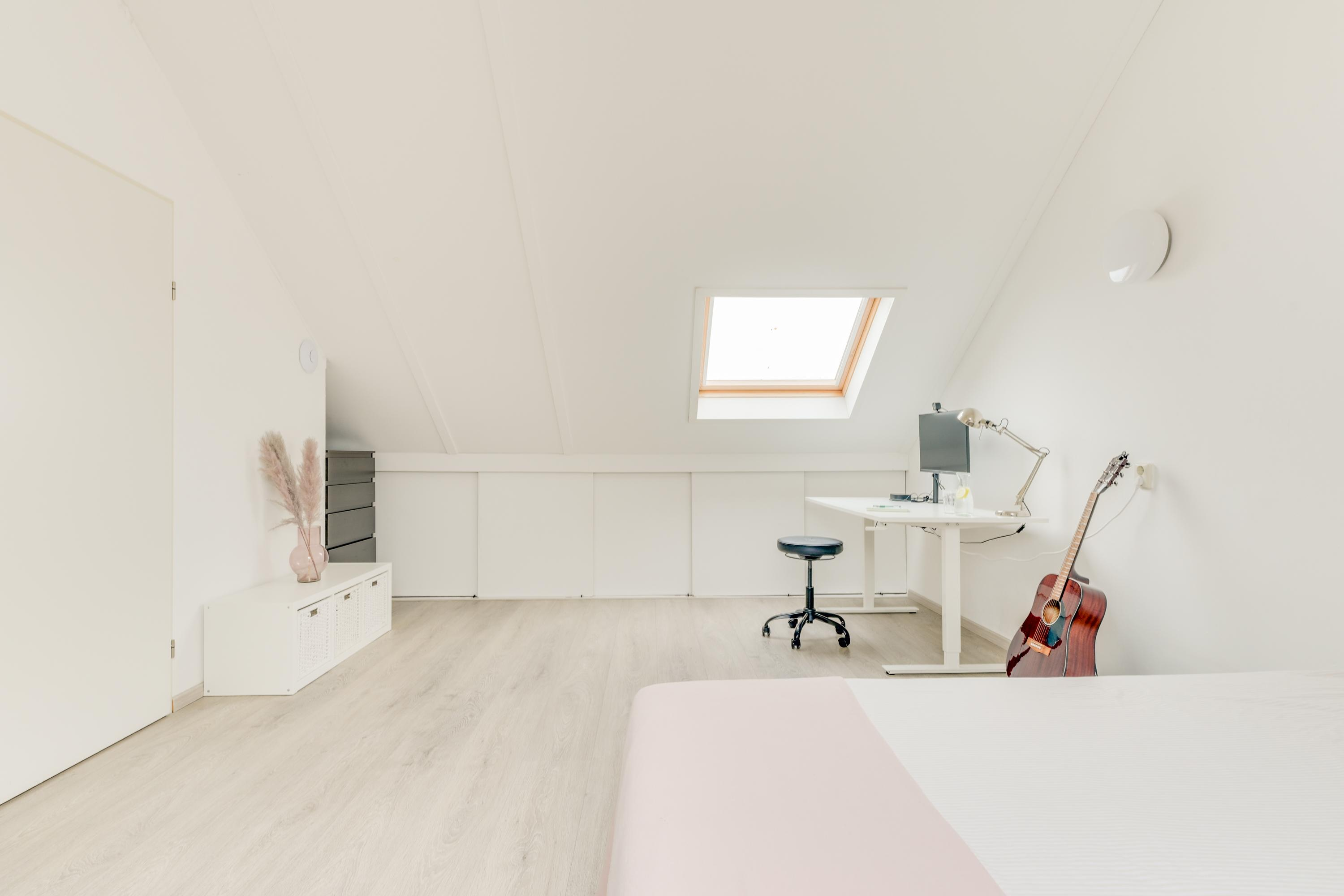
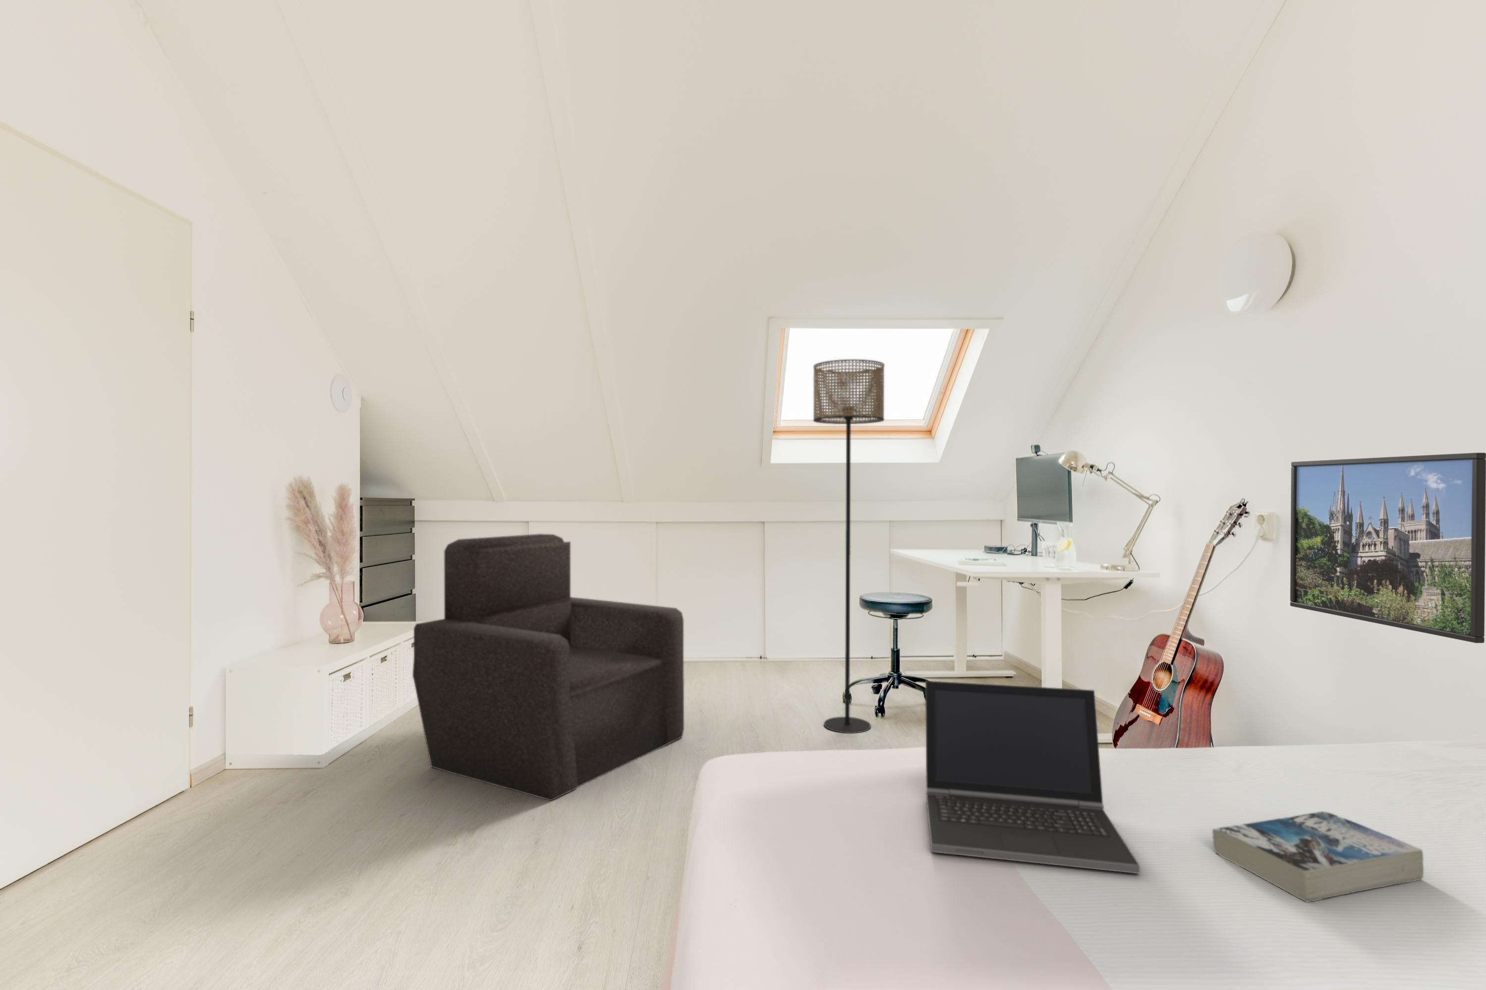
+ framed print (1374, 540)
+ book (1315, 851)
+ armchair (557, 644)
+ laptop computer (1019, 765)
+ floor lamp (848, 546)
